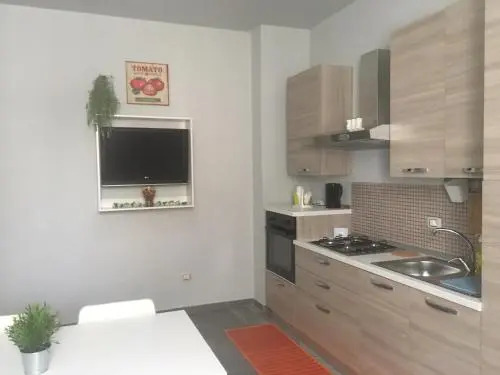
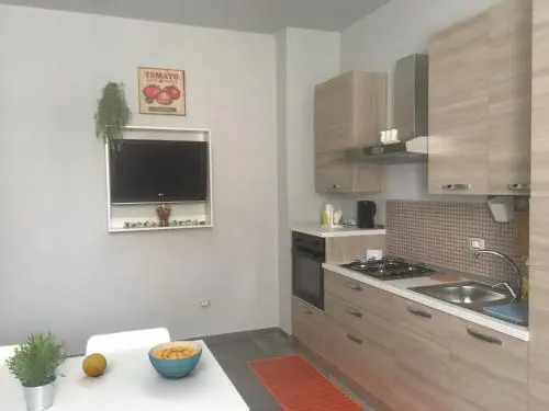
+ fruit (94, 364)
+ cereal bowl (176, 362)
